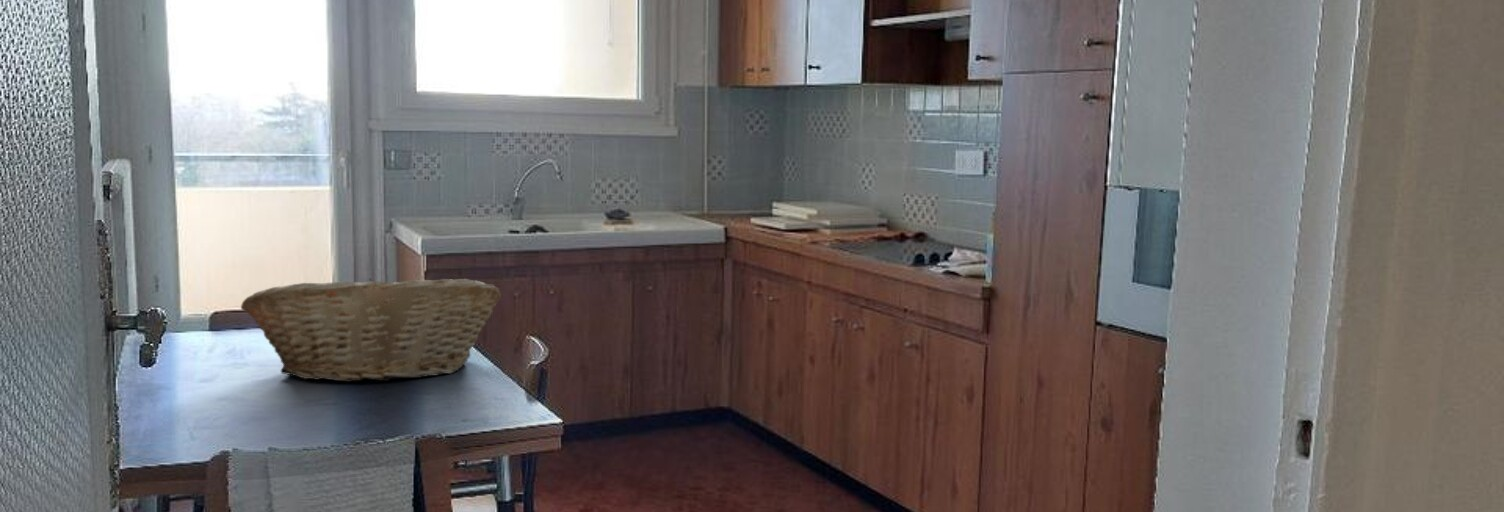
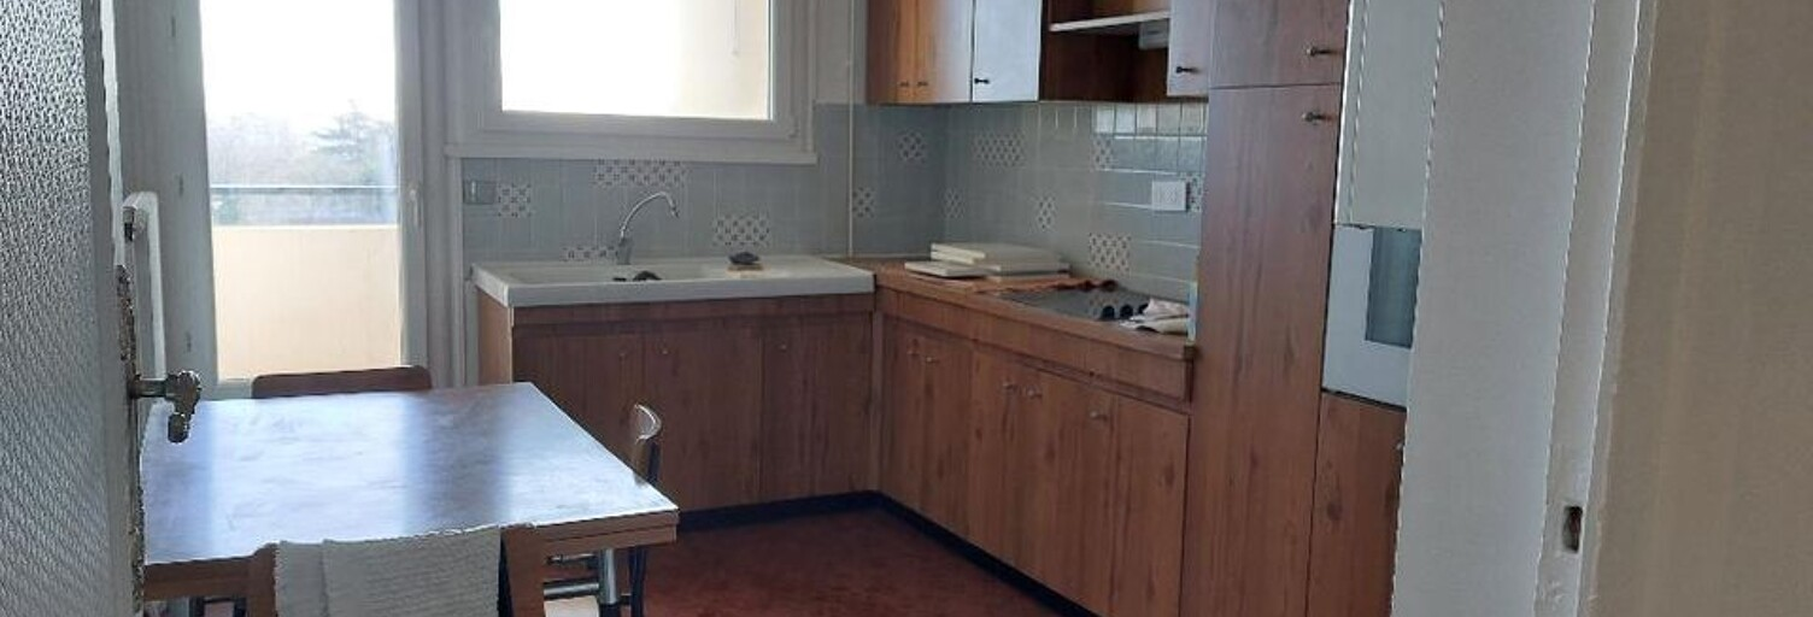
- fruit basket (375, 319)
